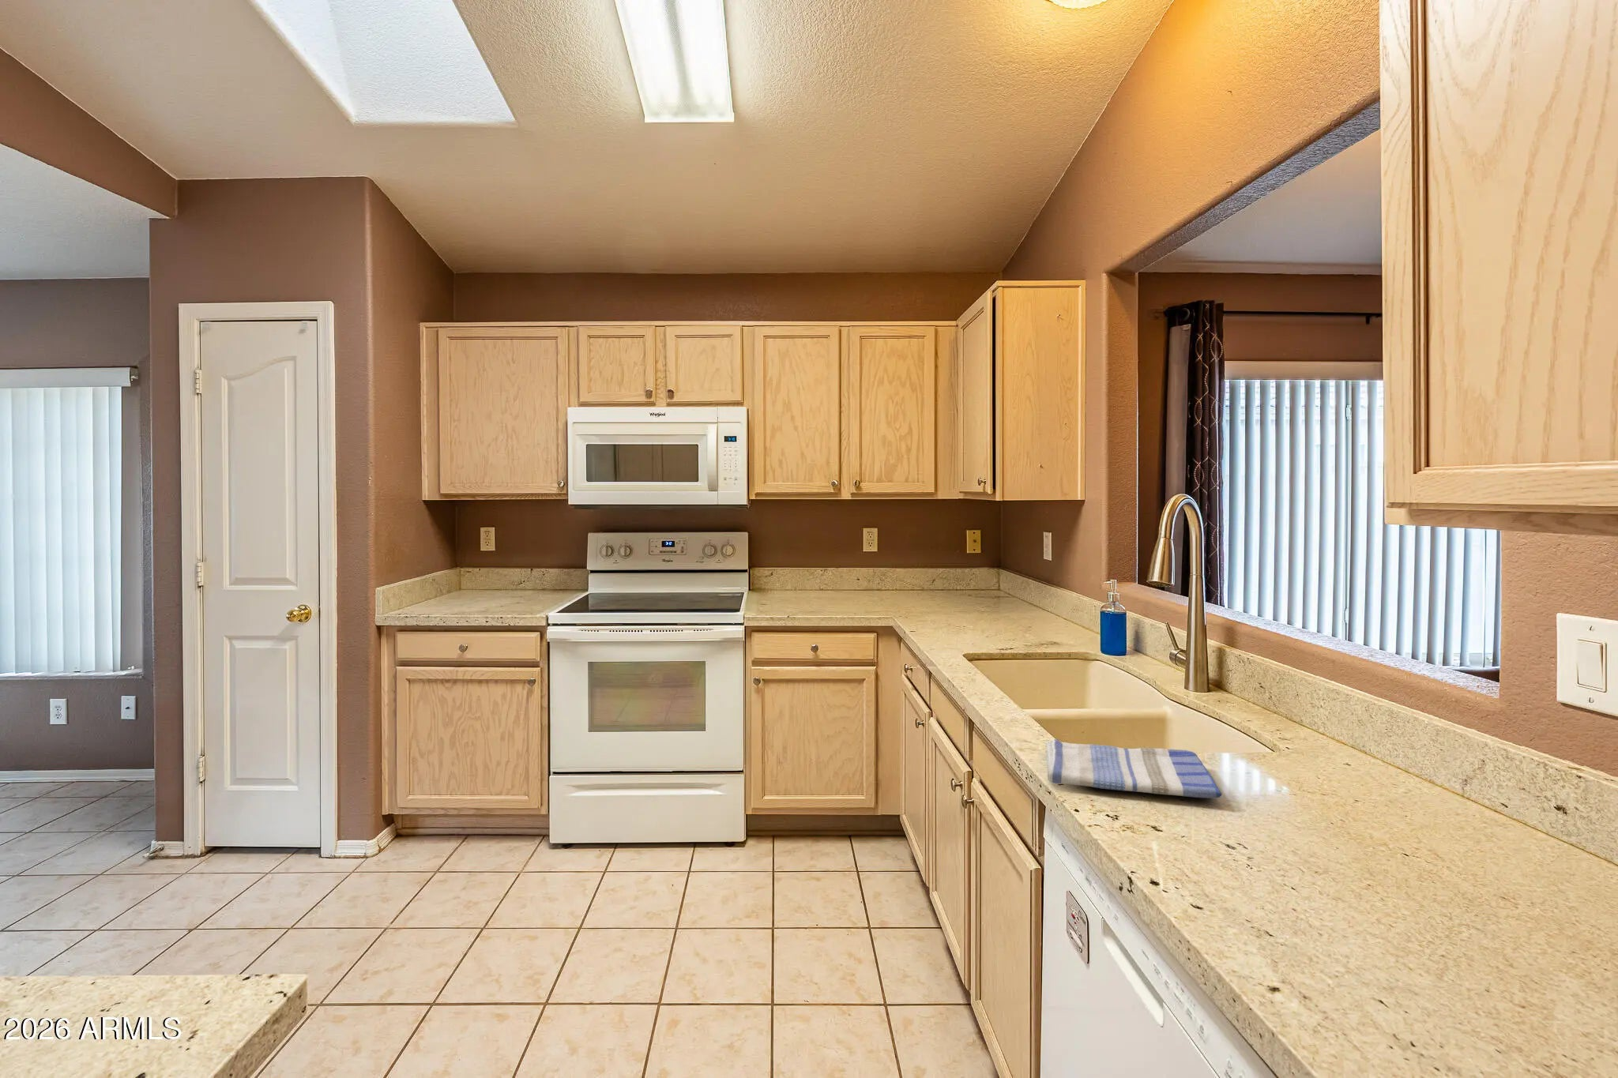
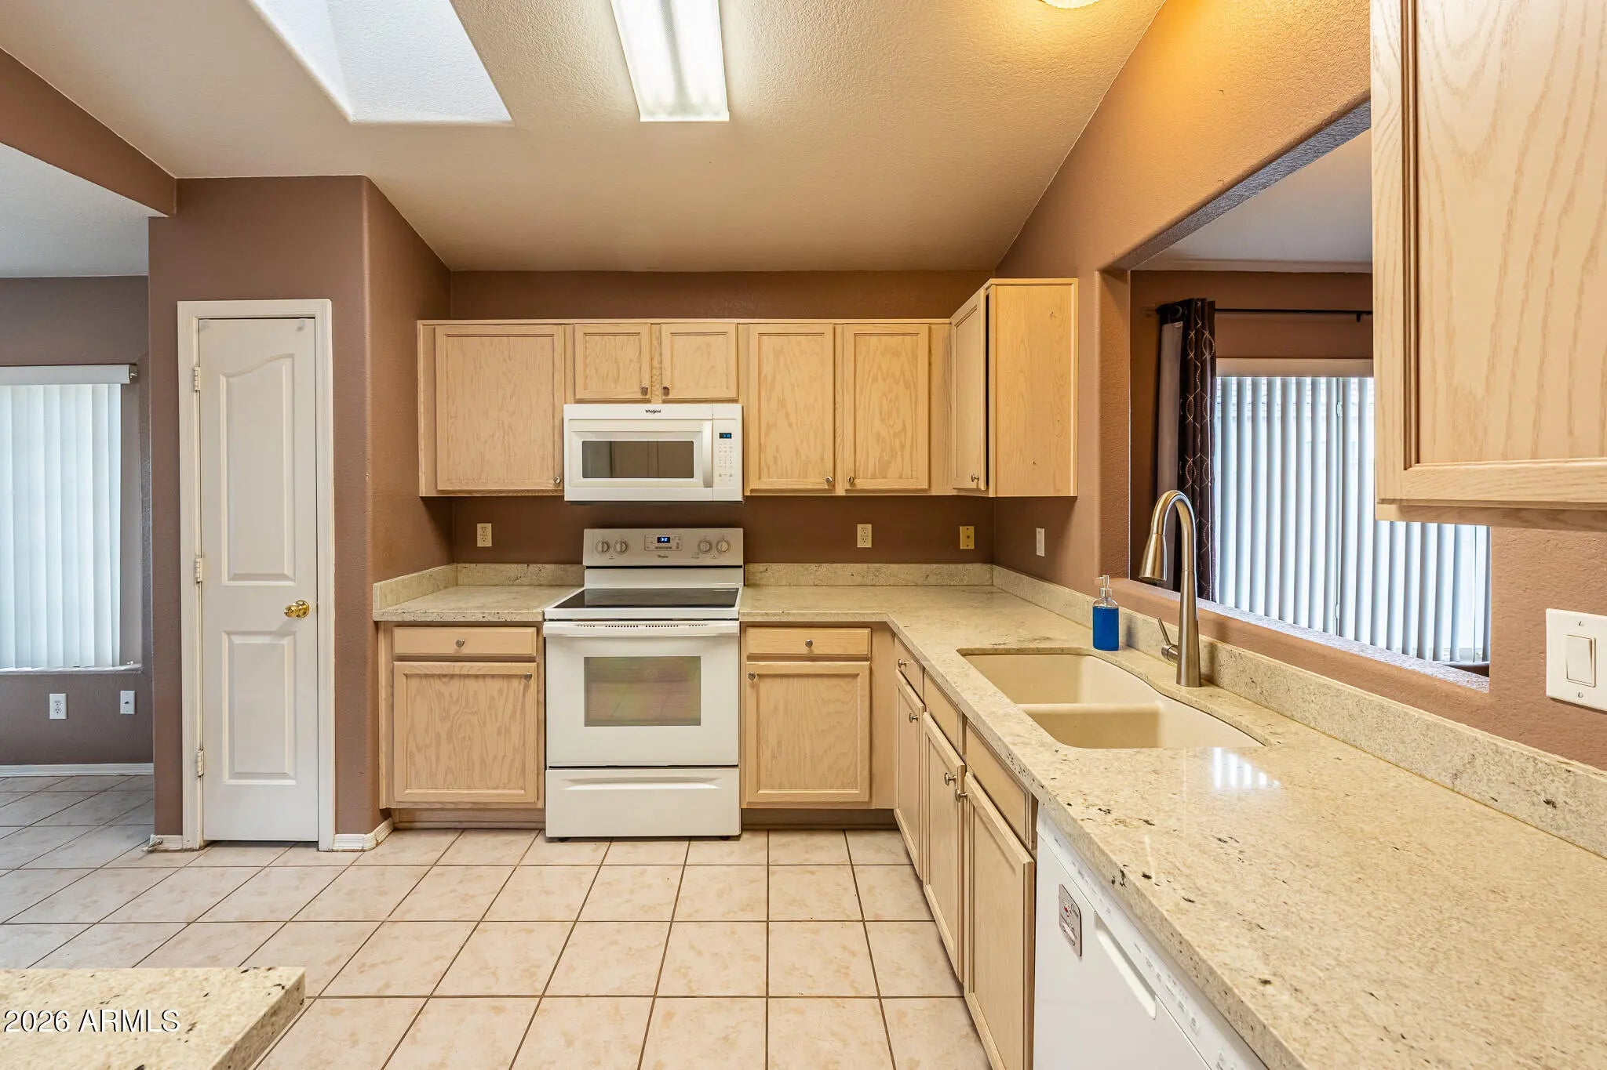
- dish towel (1125, 766)
